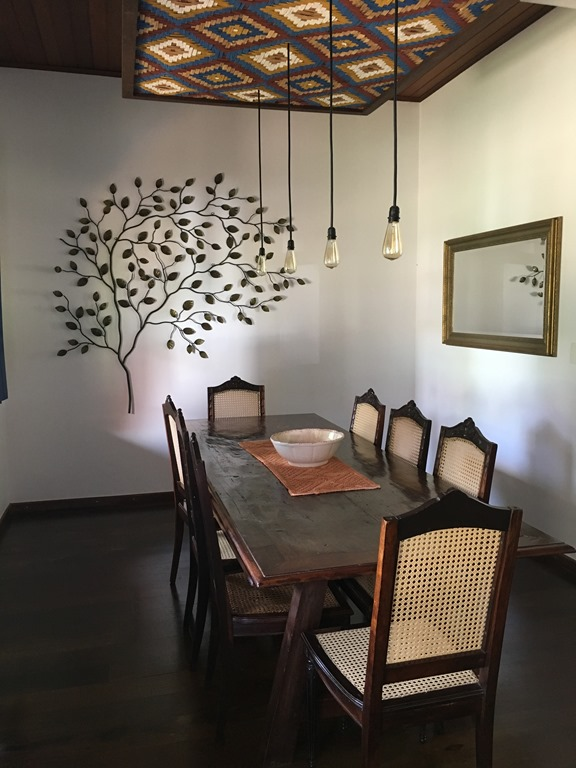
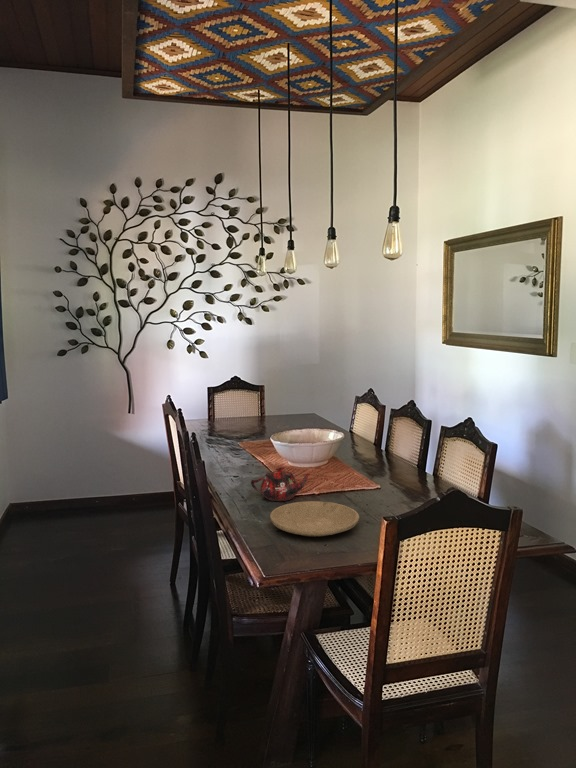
+ teapot (281, 482)
+ plate (314, 521)
